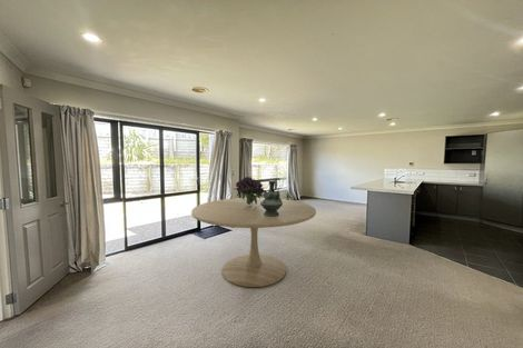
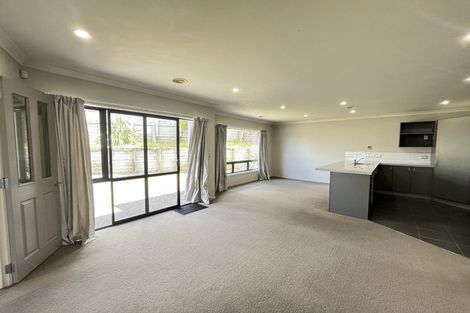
- dining table (254, 238)
- bouquet (248, 190)
- decorative urn (272, 197)
